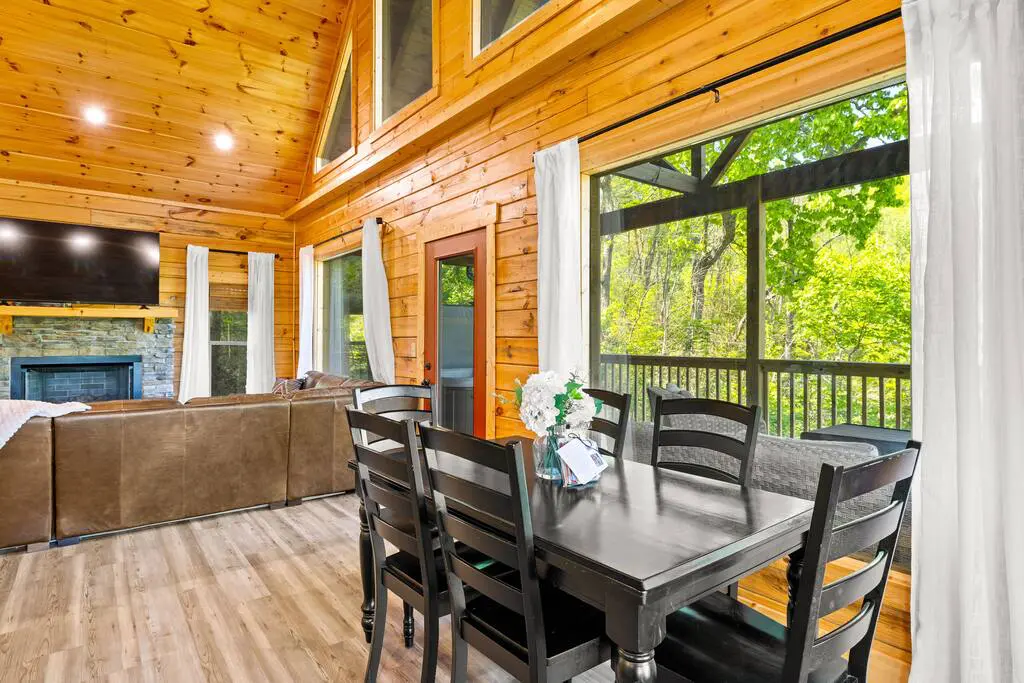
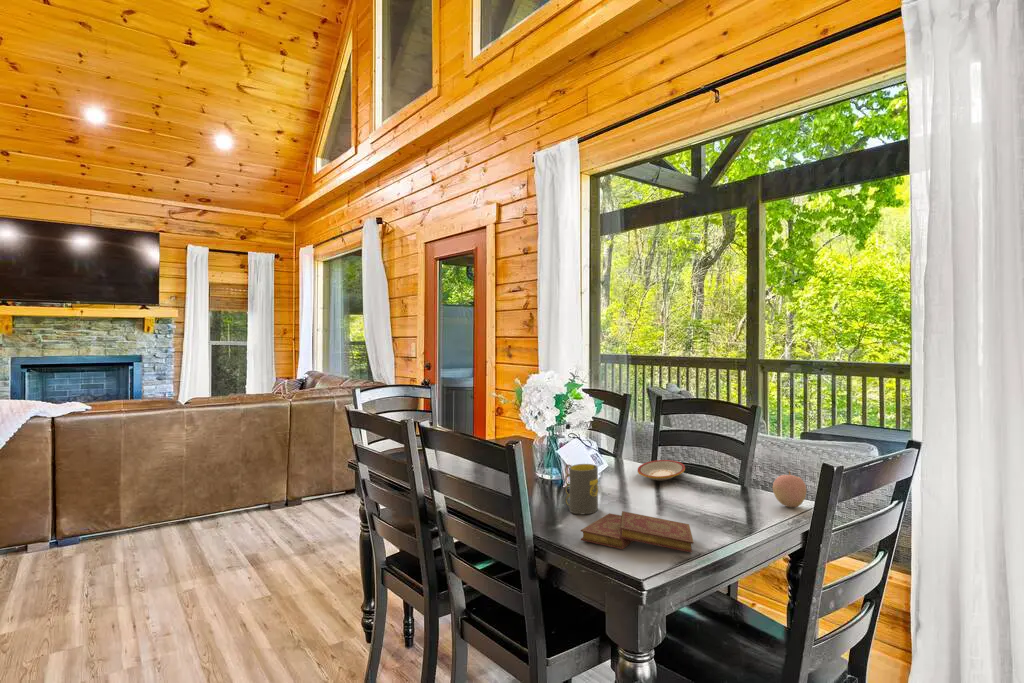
+ apple (789, 488)
+ book (643, 528)
+ plate (661, 471)
+ mug (580, 487)
